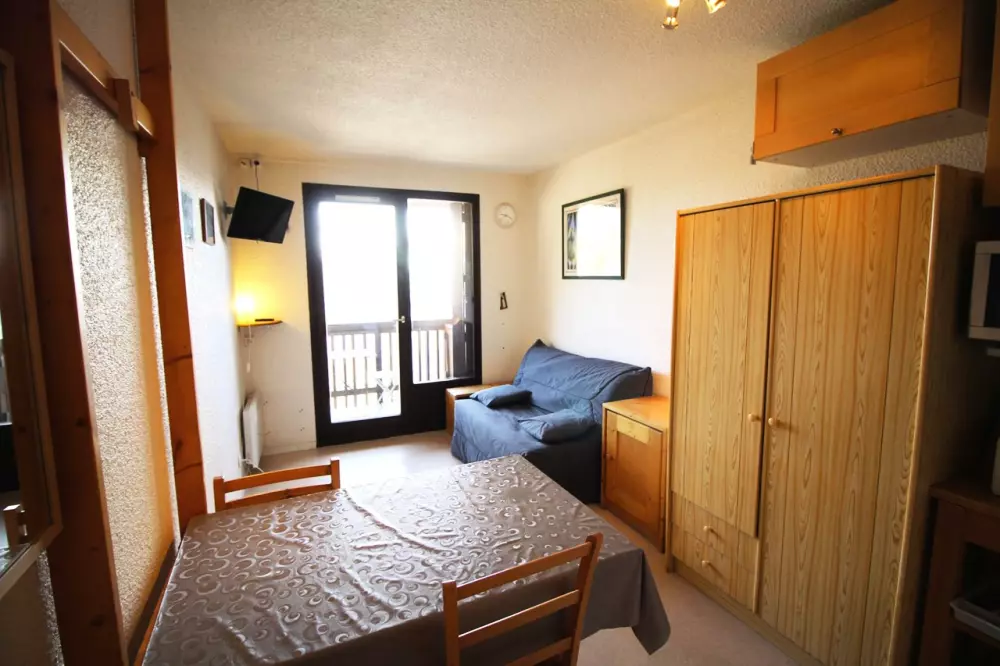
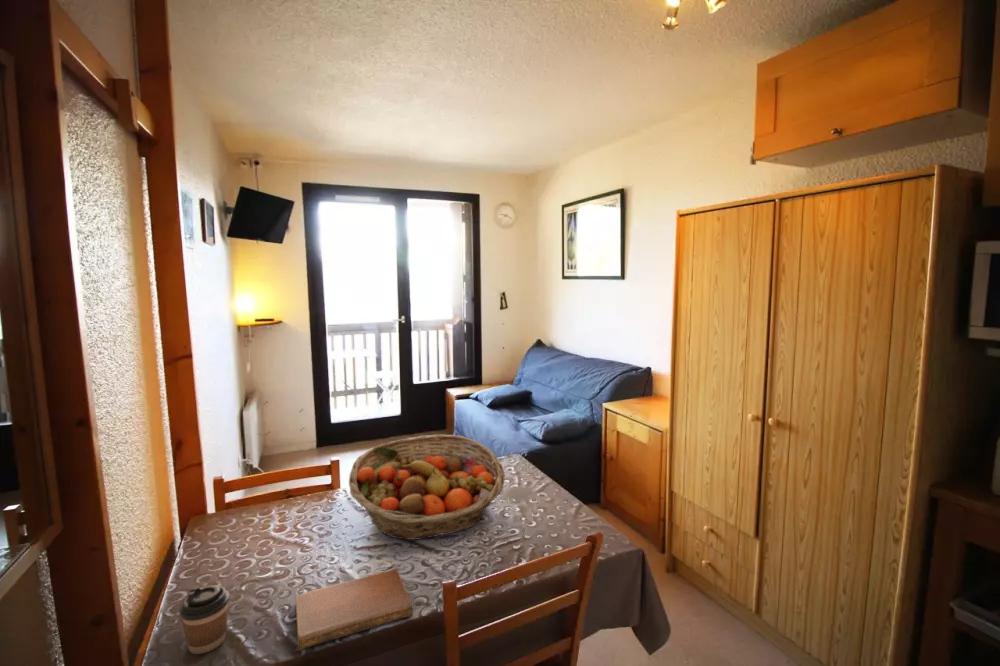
+ notebook (353, 605)
+ coffee cup (205, 616)
+ fruit basket (428, 483)
